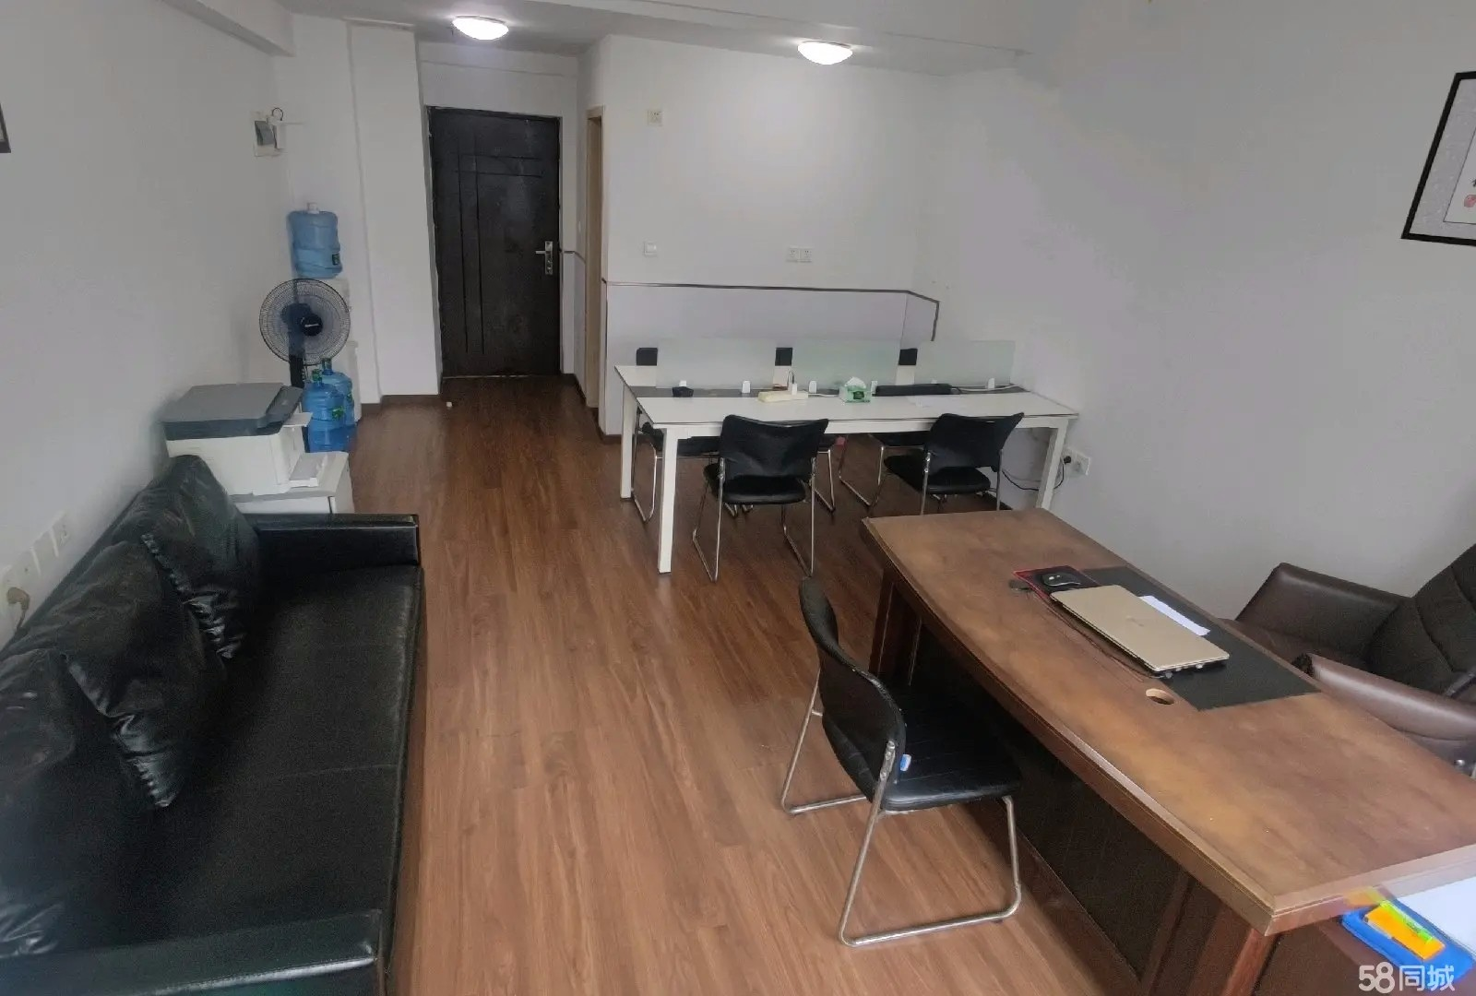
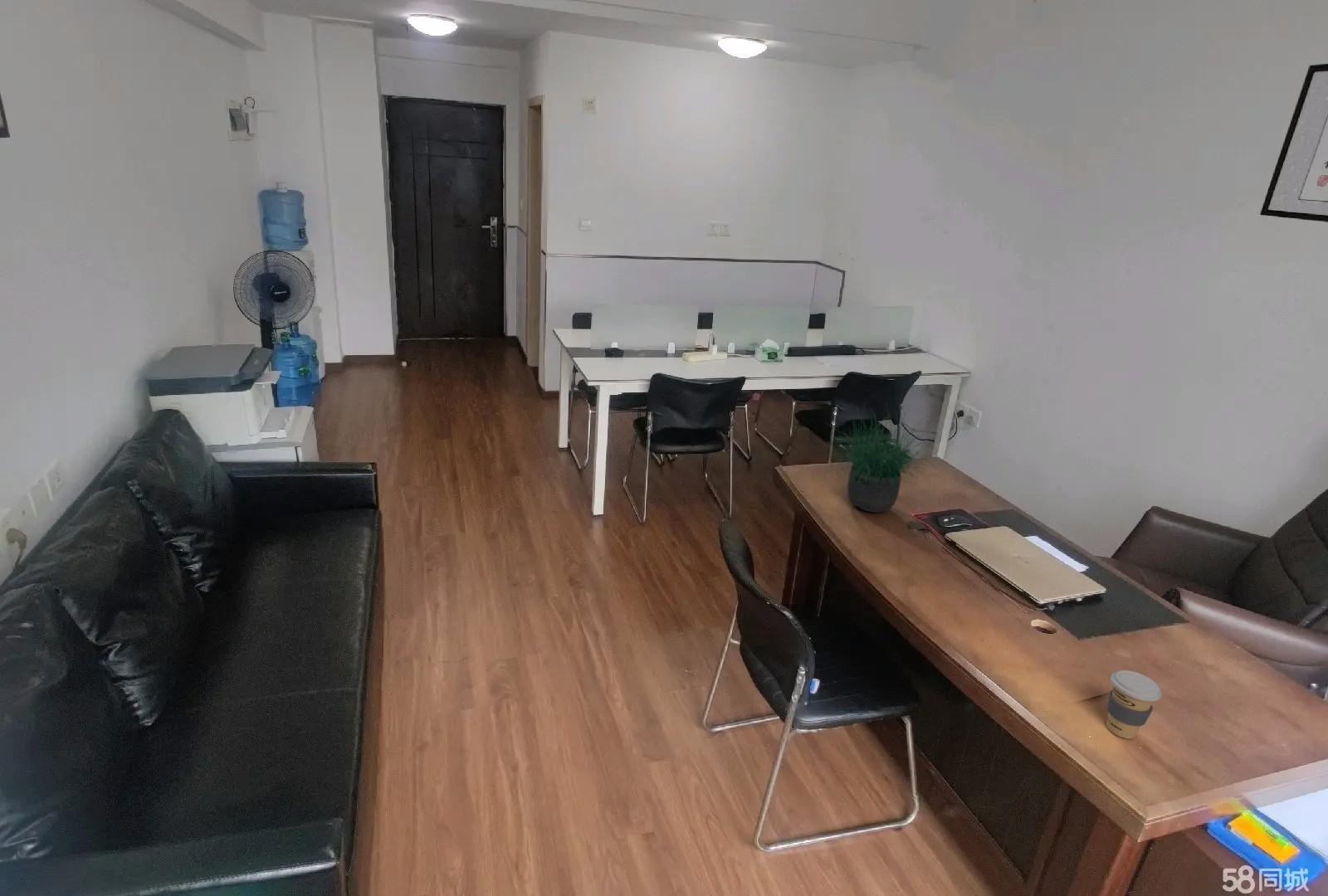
+ coffee cup (1129, 705)
+ potted plant (880, 453)
